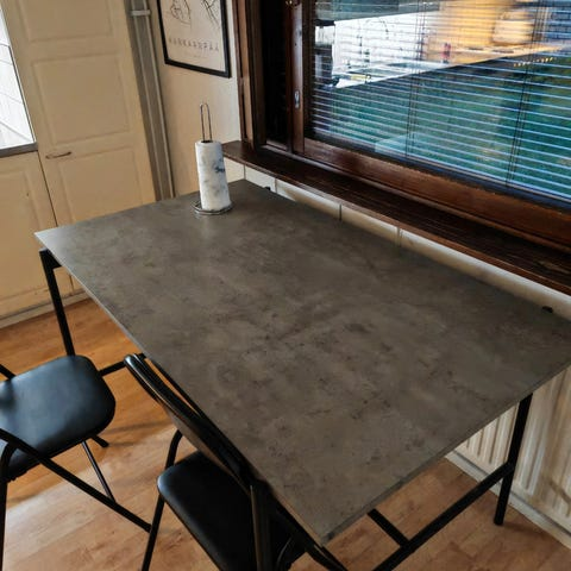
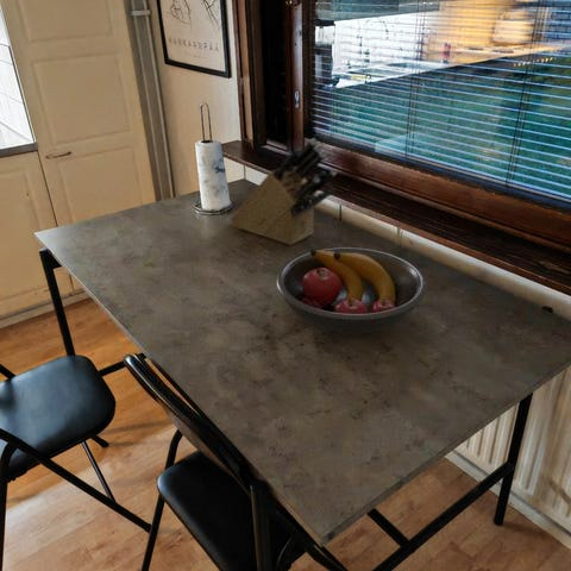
+ fruit bowl (349, 291)
+ knife block (280, 187)
